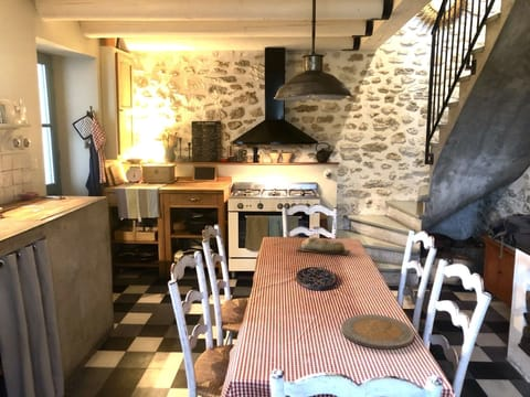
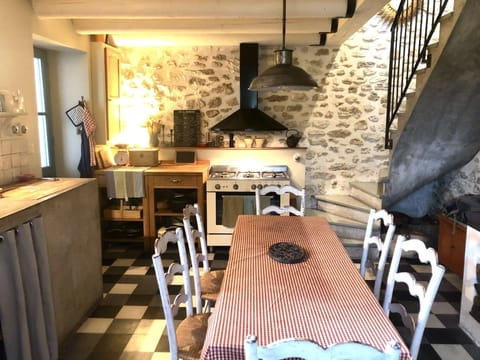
- plate (377, 330)
- bread loaf (322, 244)
